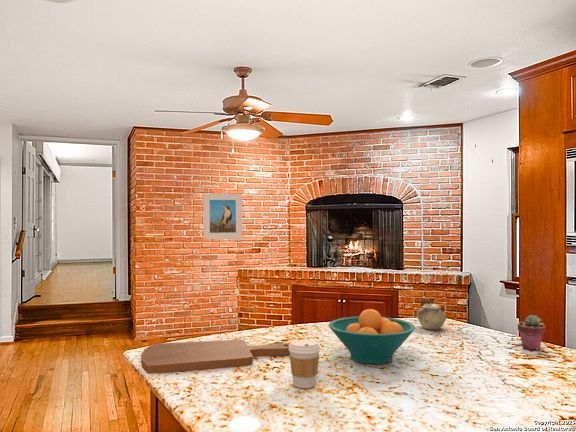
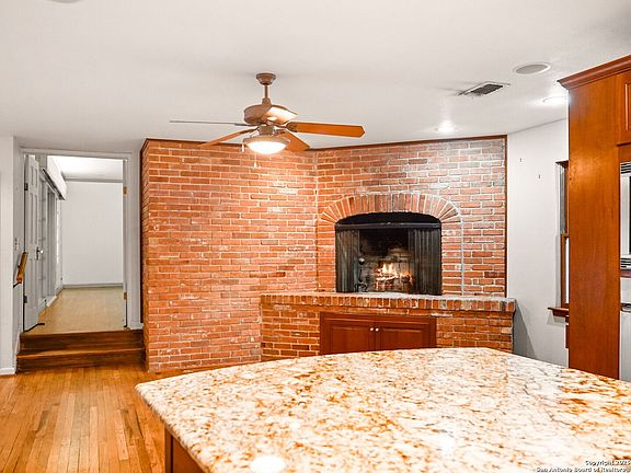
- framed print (222, 216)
- potted succulent (531, 331)
- teapot (432, 313)
- coffee cup (304, 362)
- fruit bowl (371, 334)
- cutting board (207, 353)
